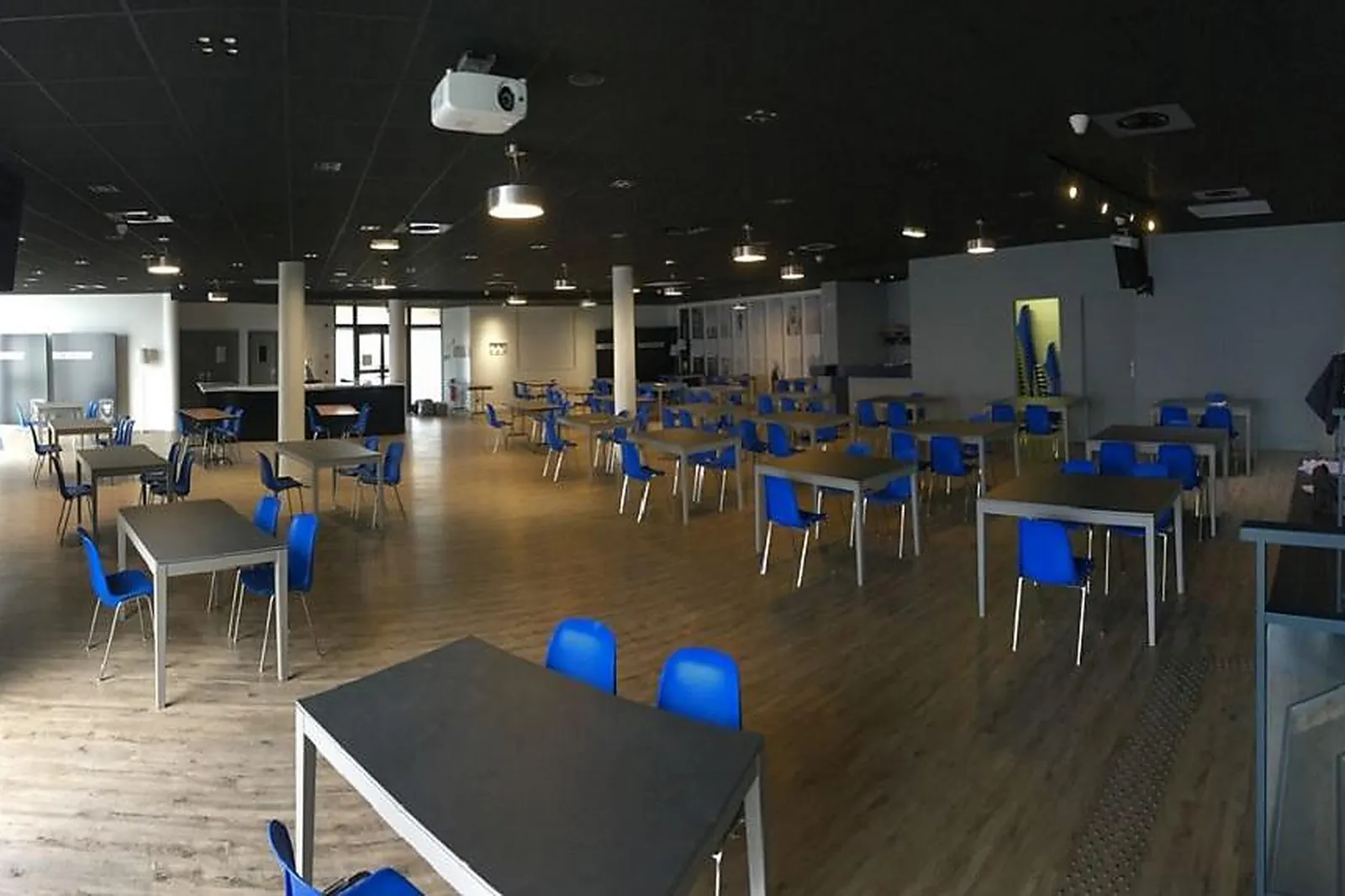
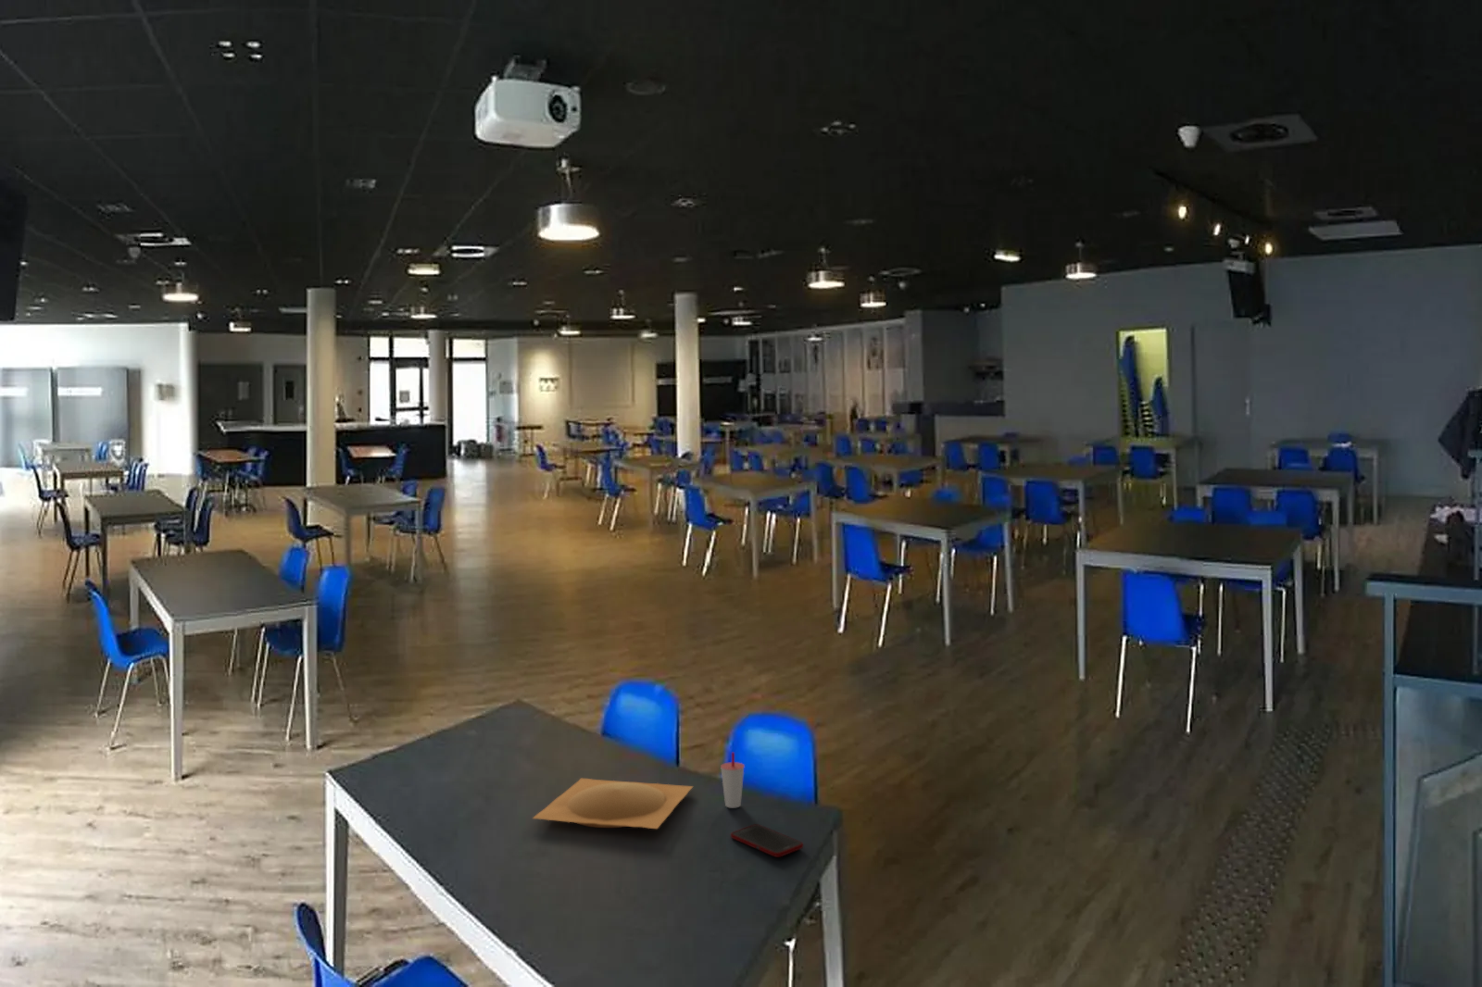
+ cup (733, 779)
+ cell phone (766, 839)
+ plate (616, 799)
